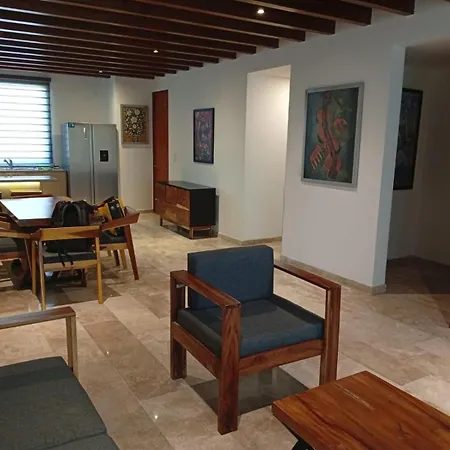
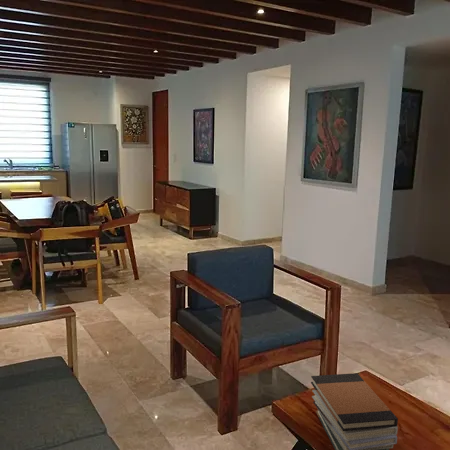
+ book stack (351, 415)
